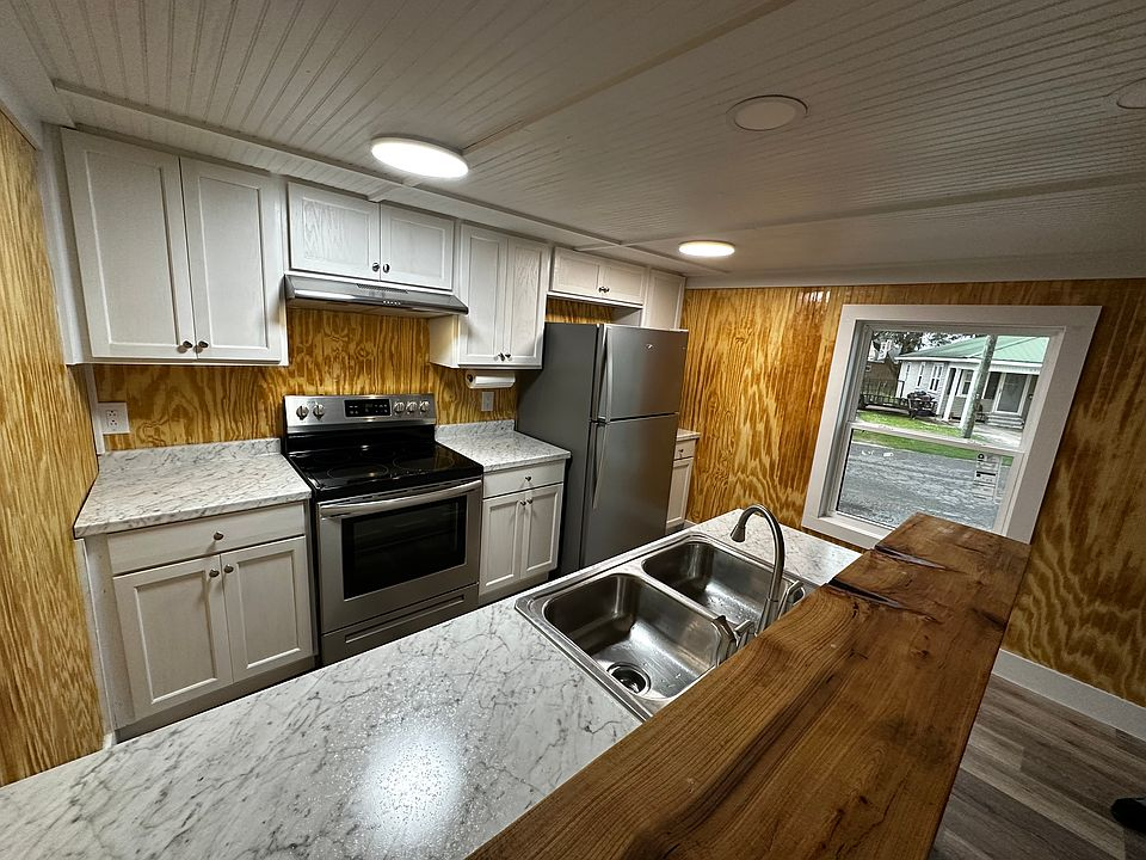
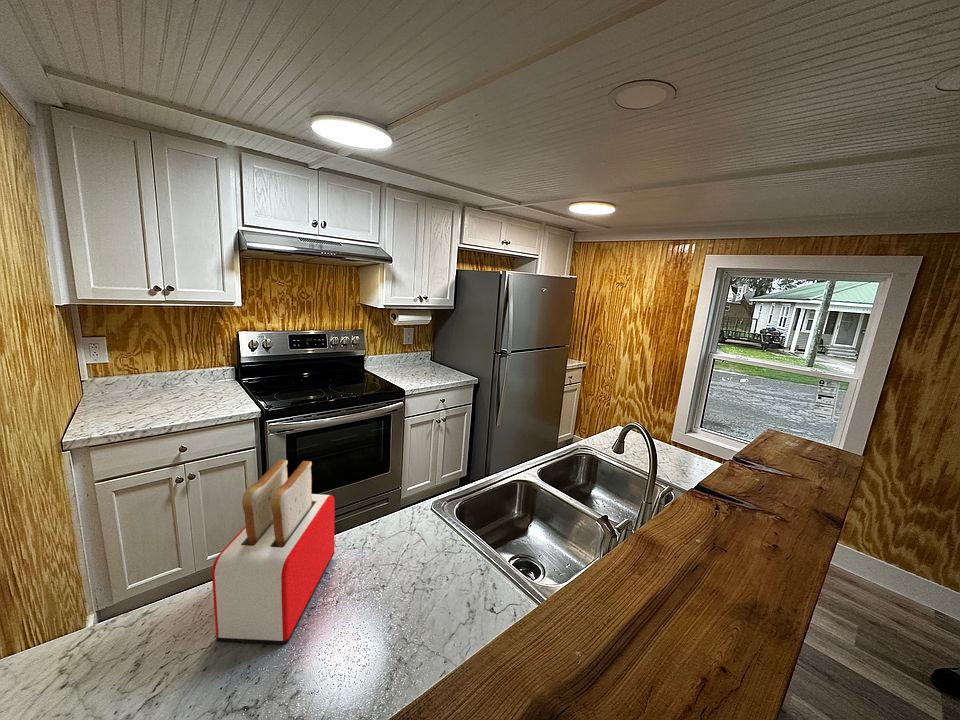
+ toaster (284, 532)
